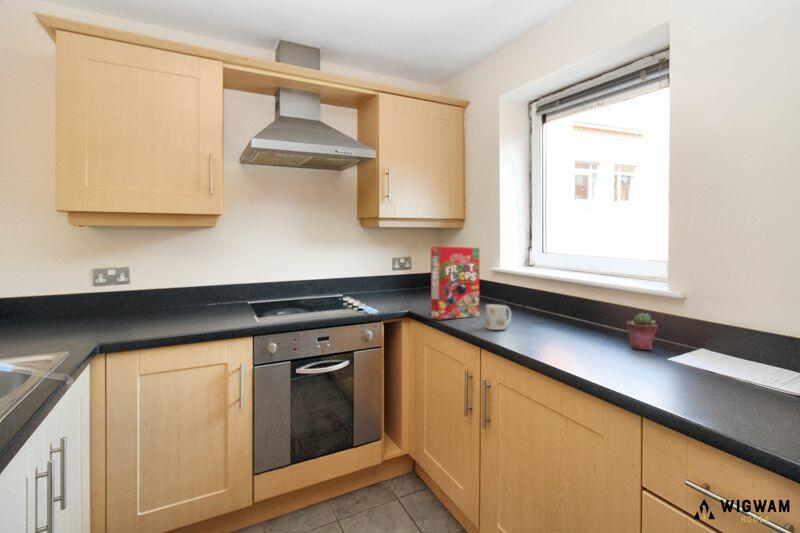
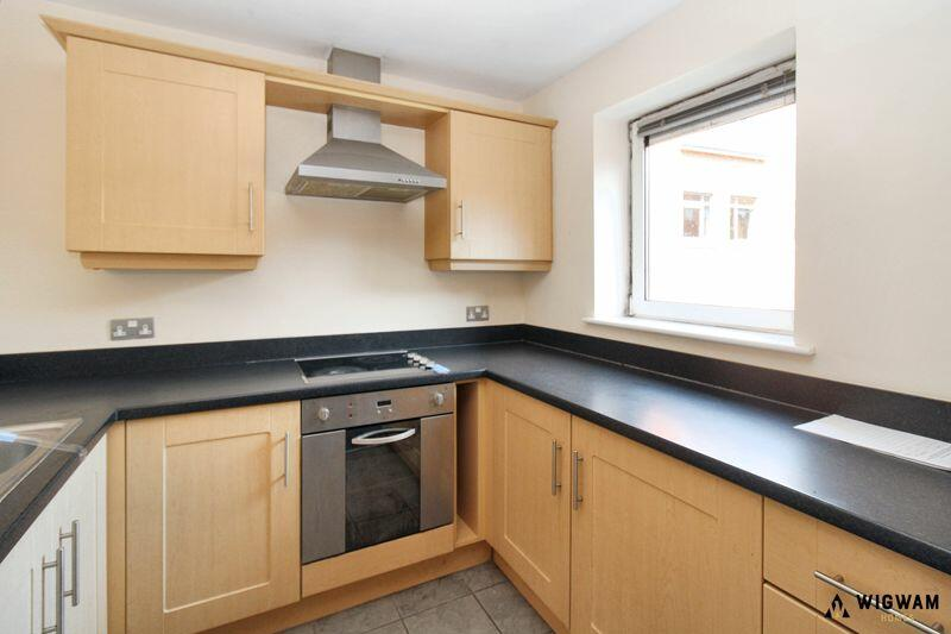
- mug (499, 316)
- potted succulent (641, 330)
- cereal box (455, 282)
